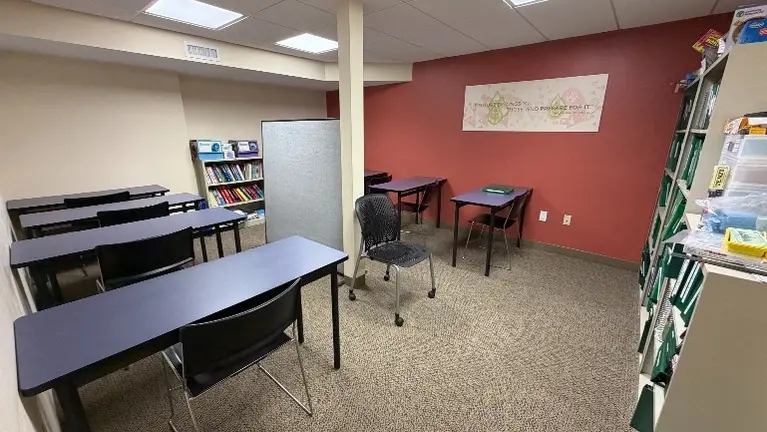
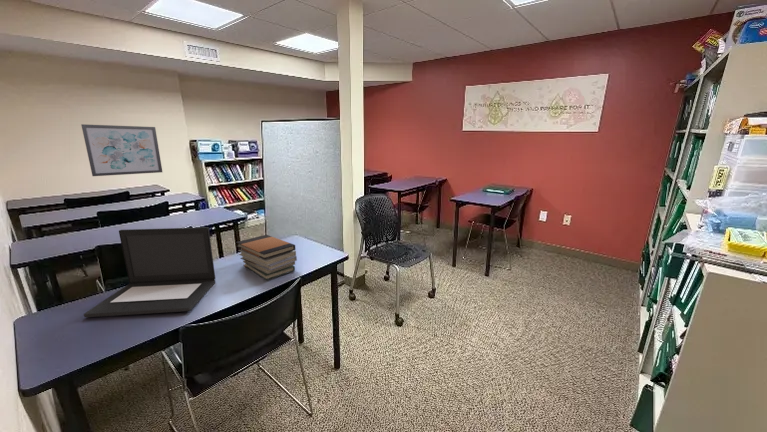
+ book stack (267, 256)
+ wall art (125, 150)
+ laptop (152, 268)
